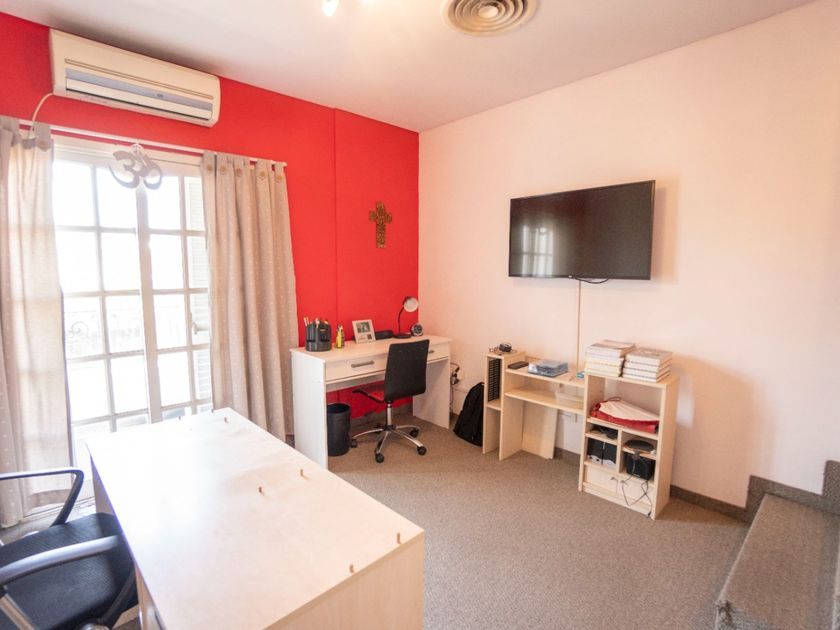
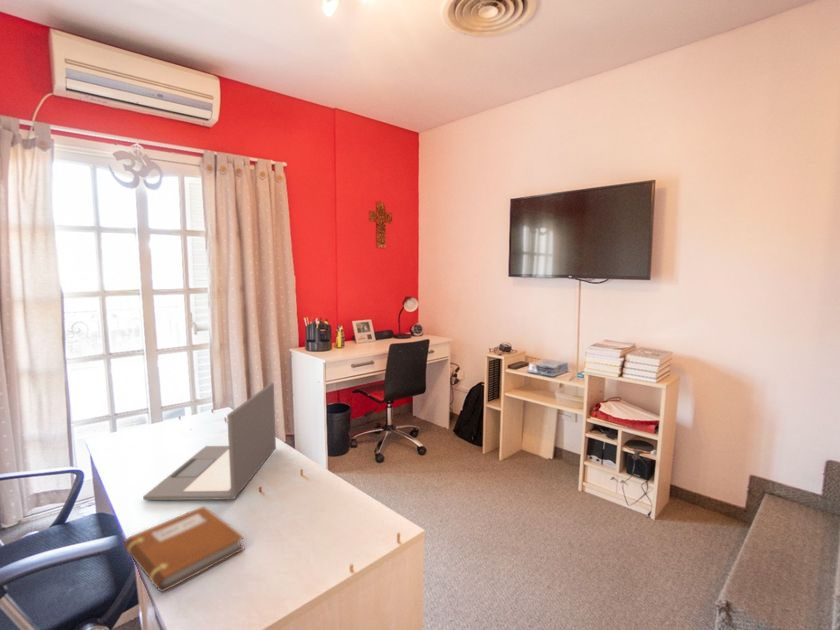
+ laptop (228, 434)
+ notebook (183, 543)
